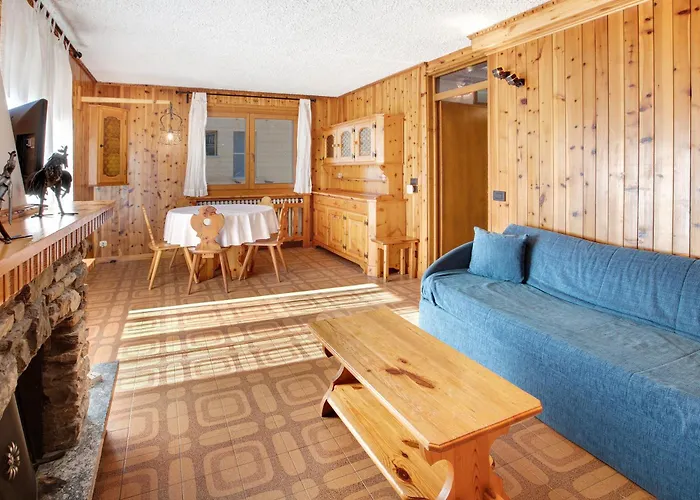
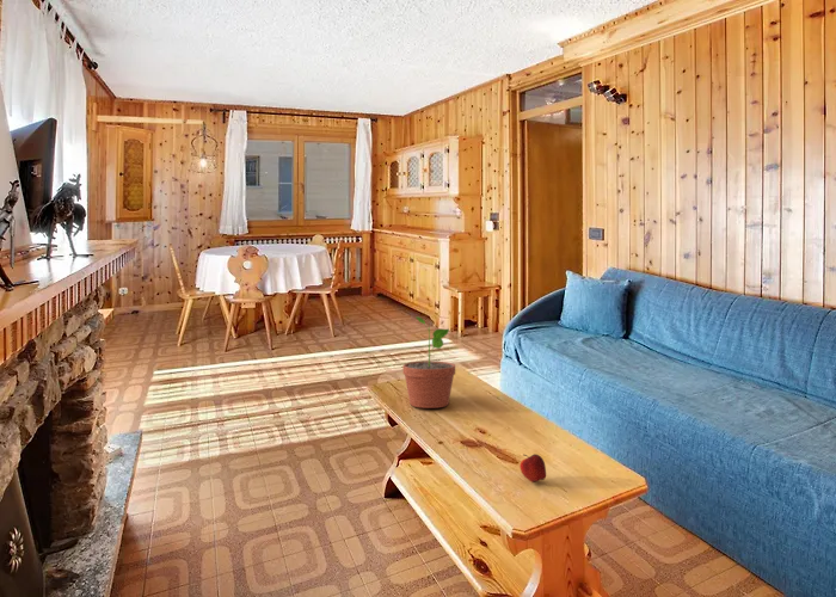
+ potted plant (429, 358)
+ apple (533, 468)
